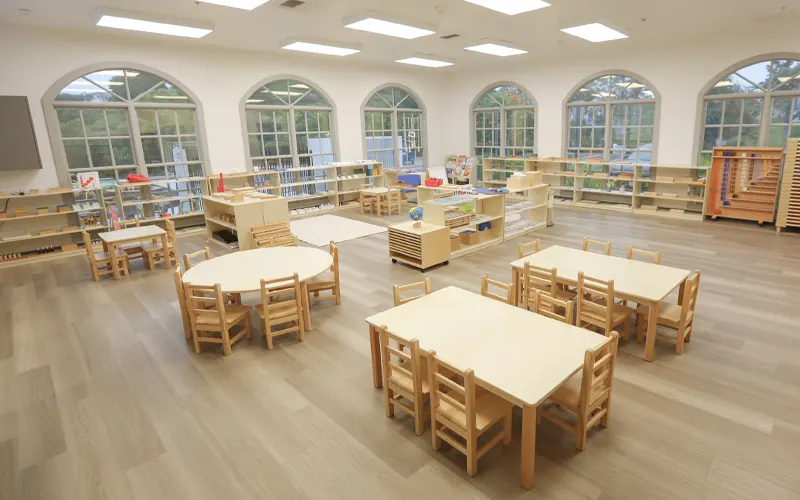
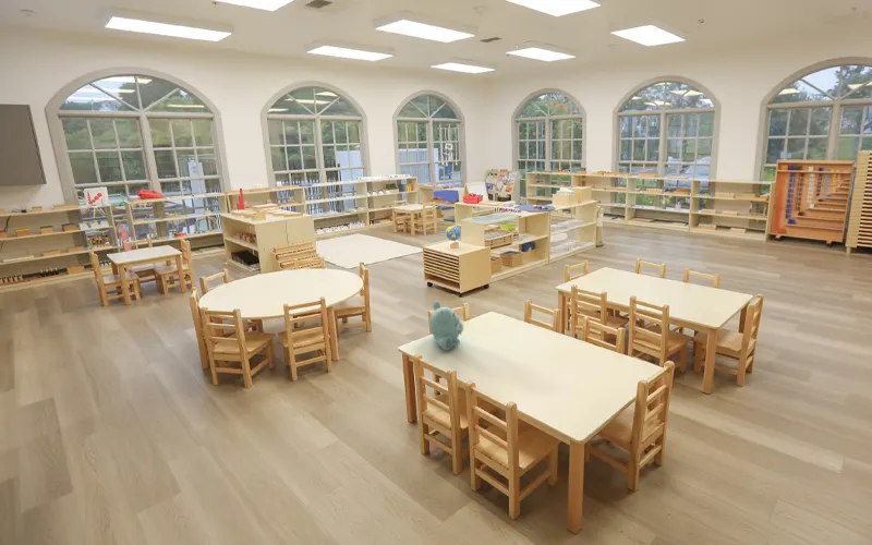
+ teddy bear (446, 324)
